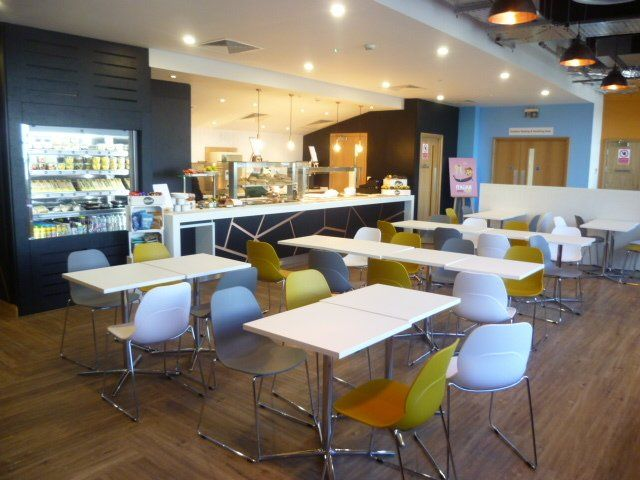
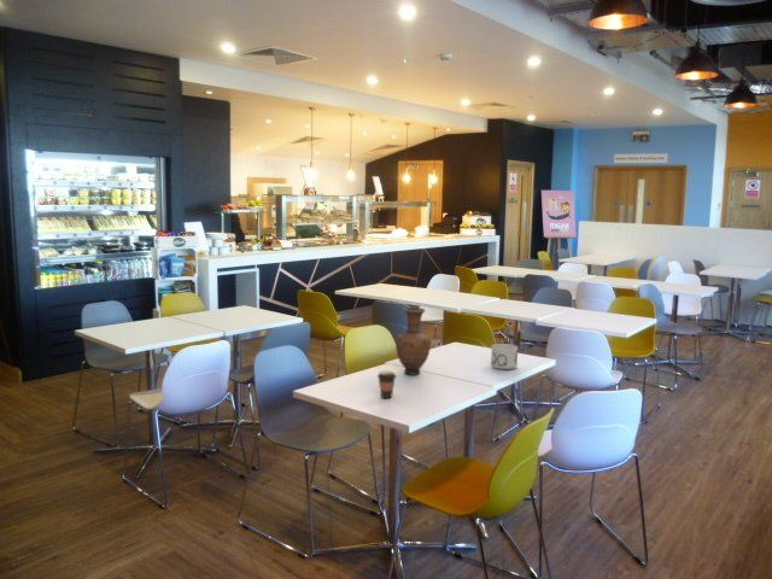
+ coffee cup (386, 385)
+ mug (502, 355)
+ vase (413, 340)
